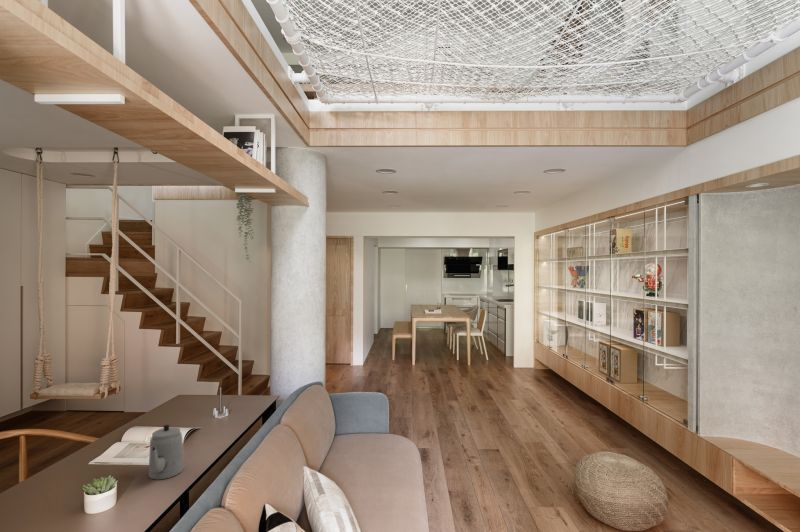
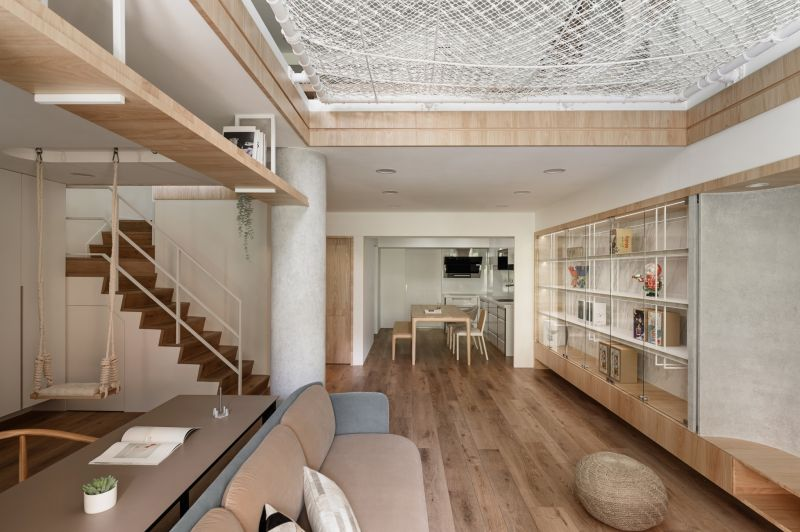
- teapot (165, 449)
